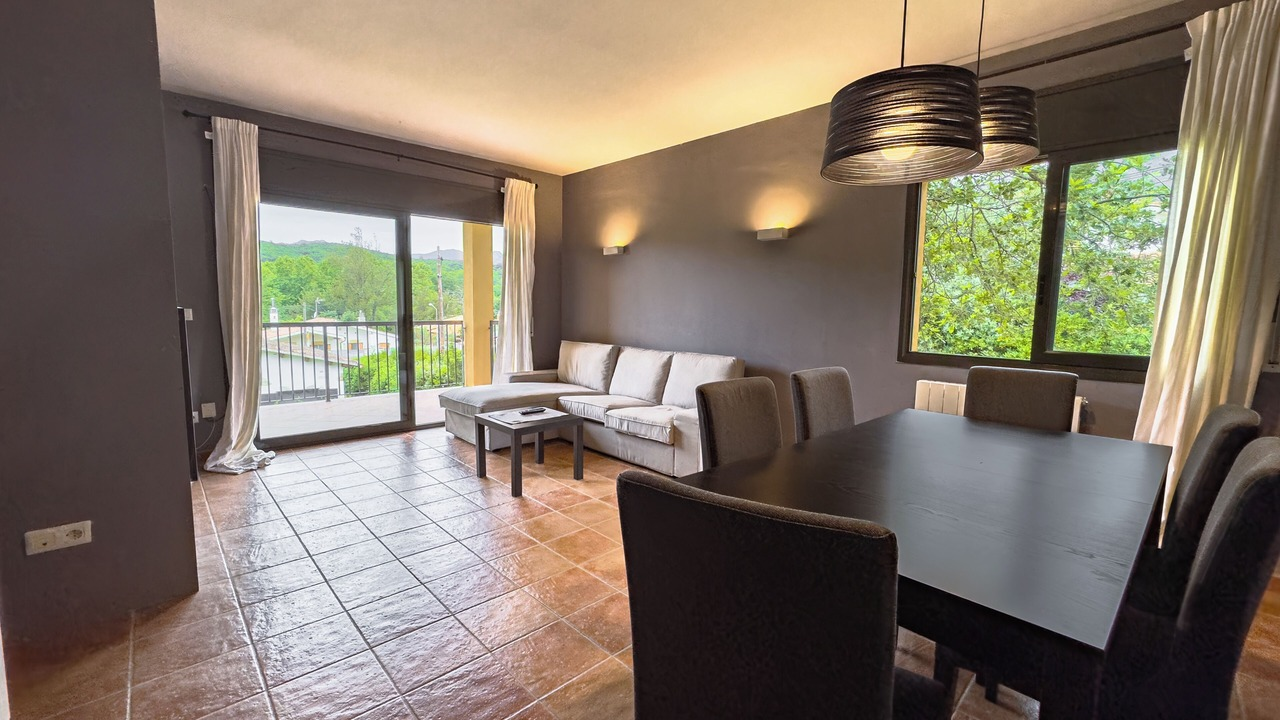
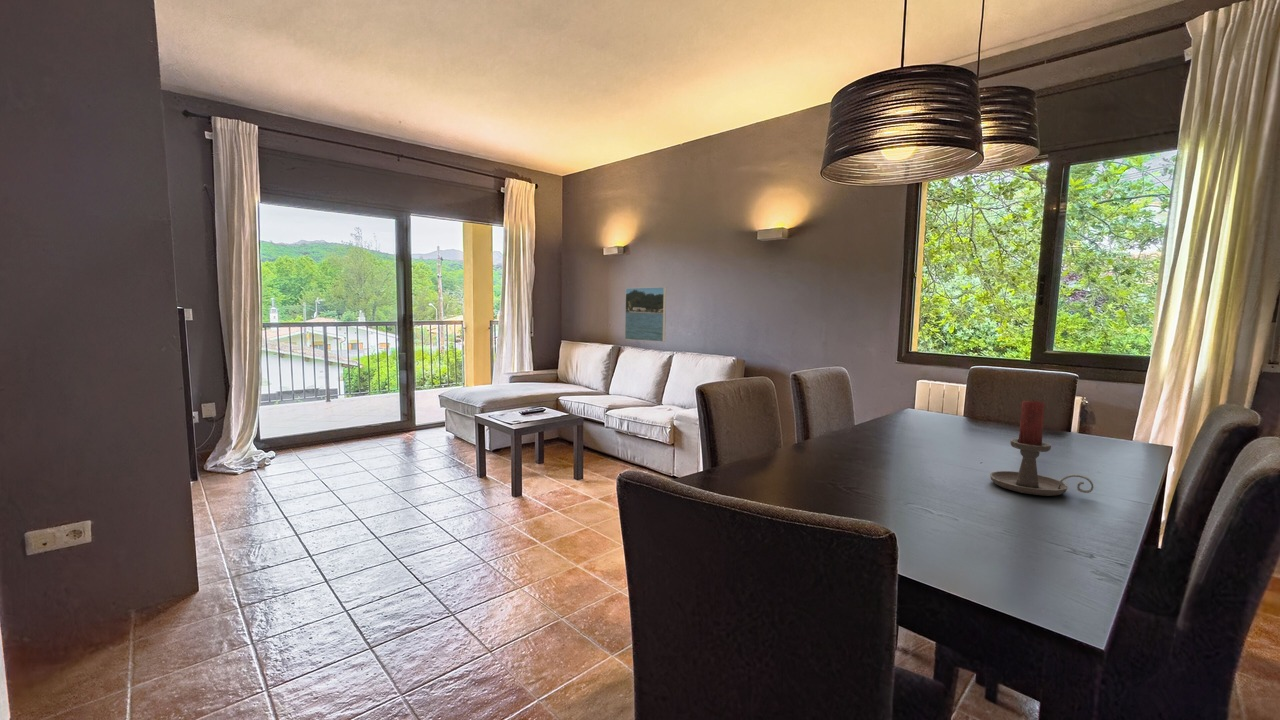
+ candle holder (1042, 445)
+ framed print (644, 314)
